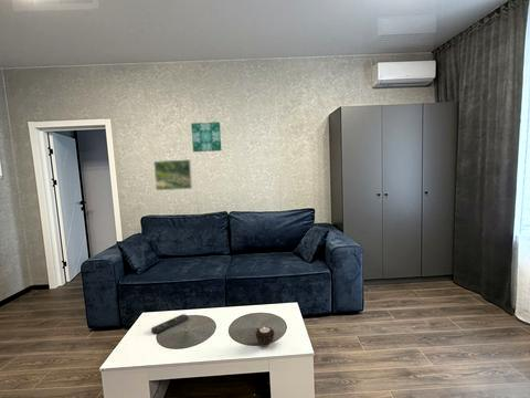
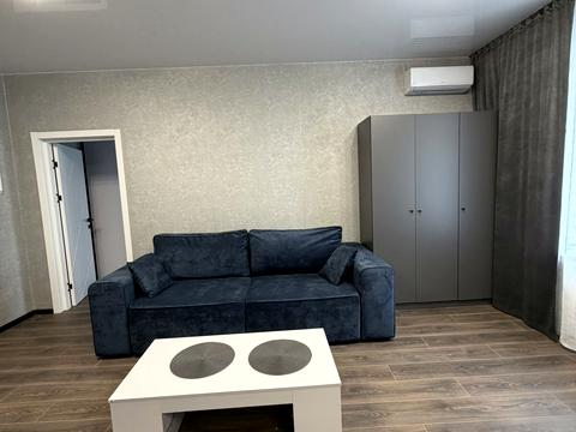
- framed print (172, 175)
- wall art (206, 137)
- remote control (170, 323)
- candle (265, 335)
